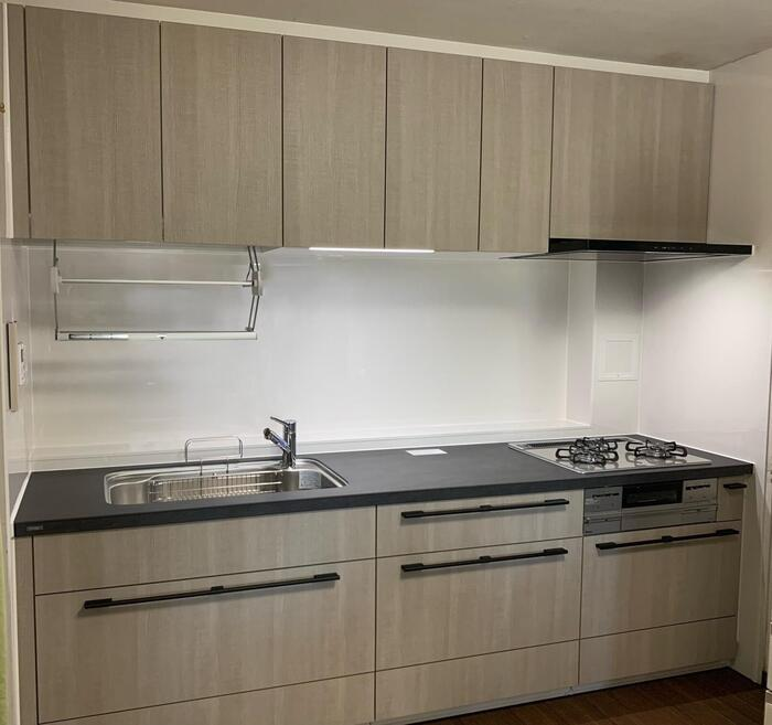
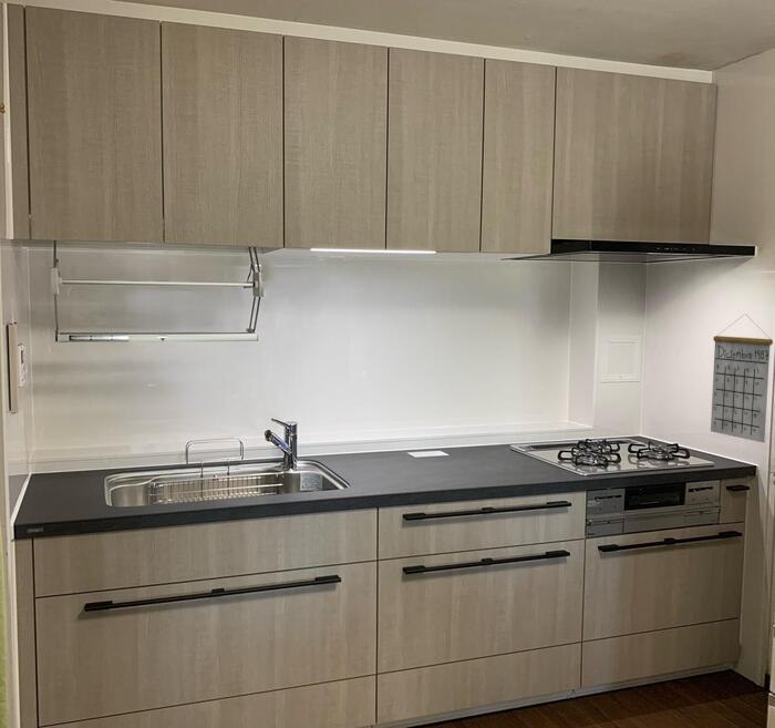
+ calendar (740, 376)
